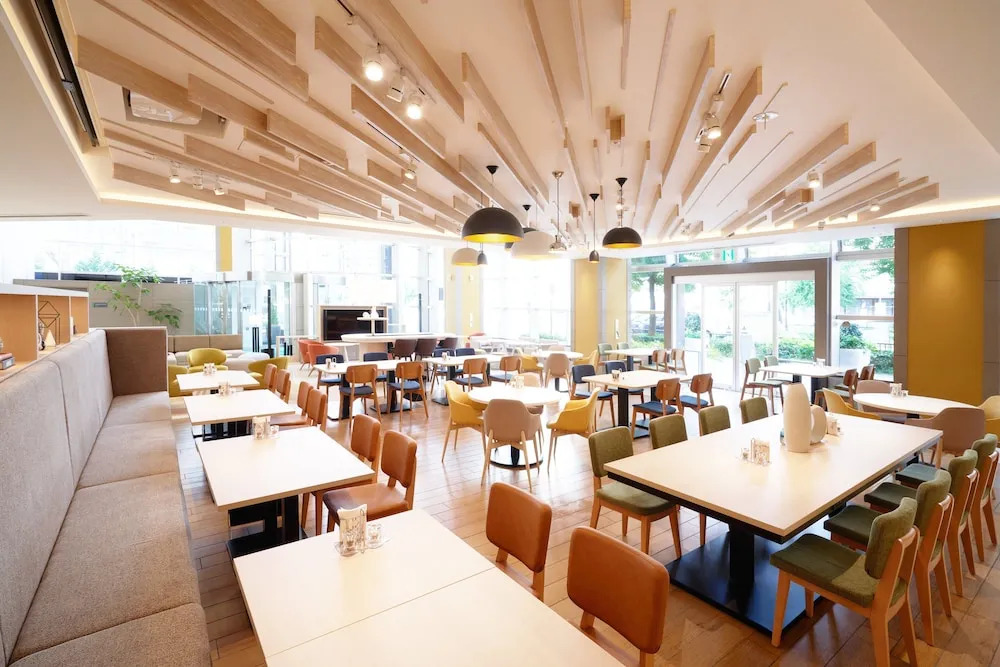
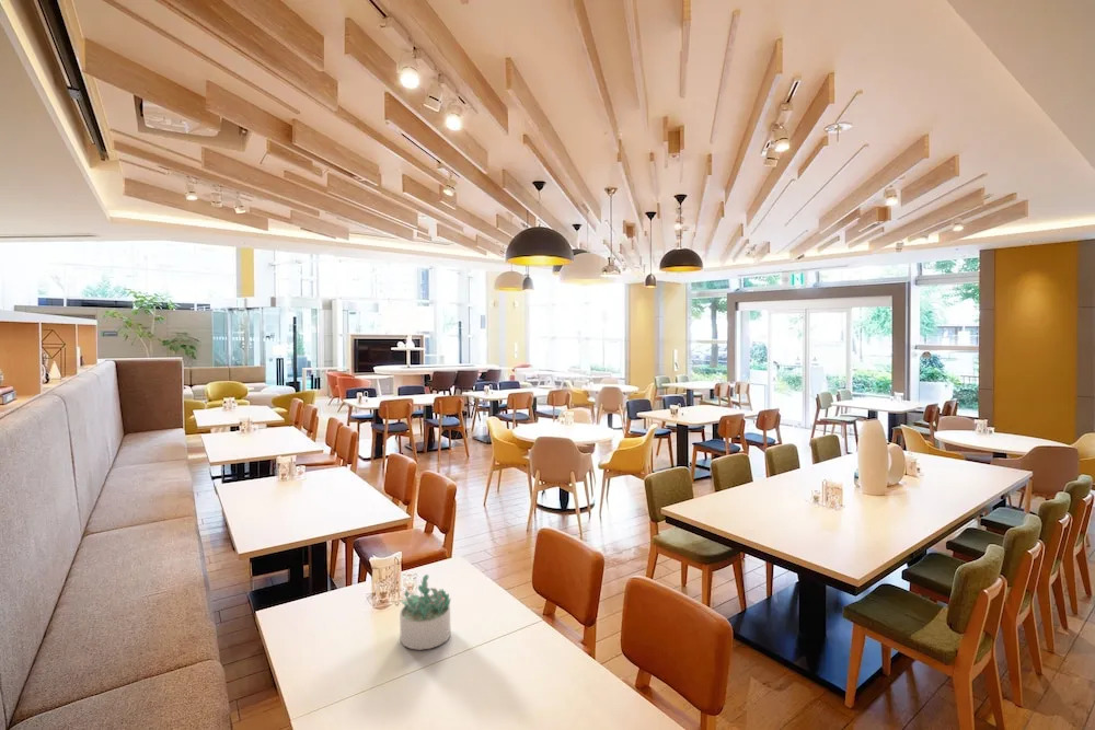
+ succulent plant (424, 604)
